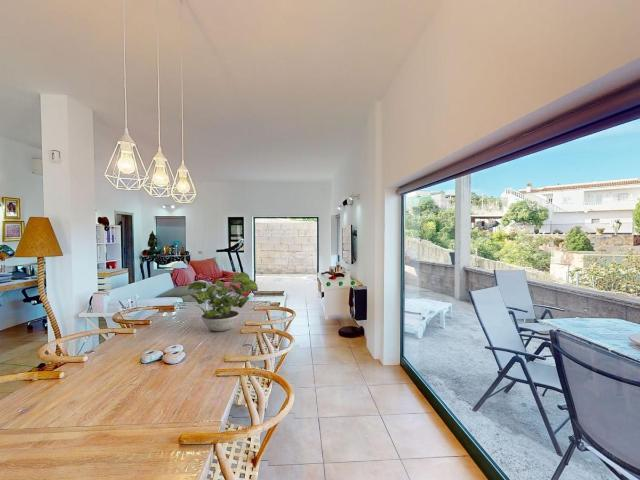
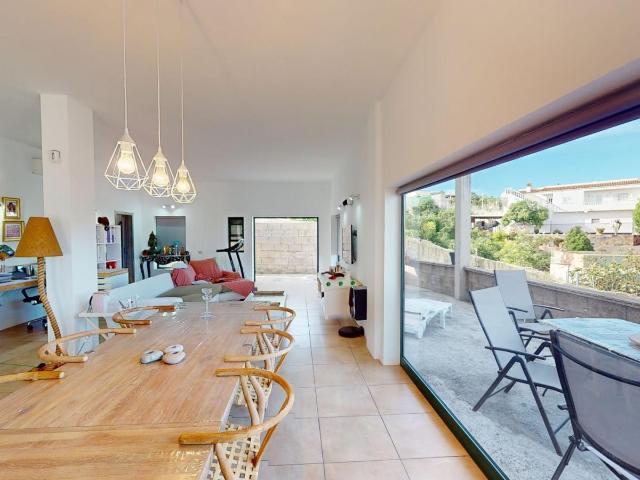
- potted plant (223, 301)
